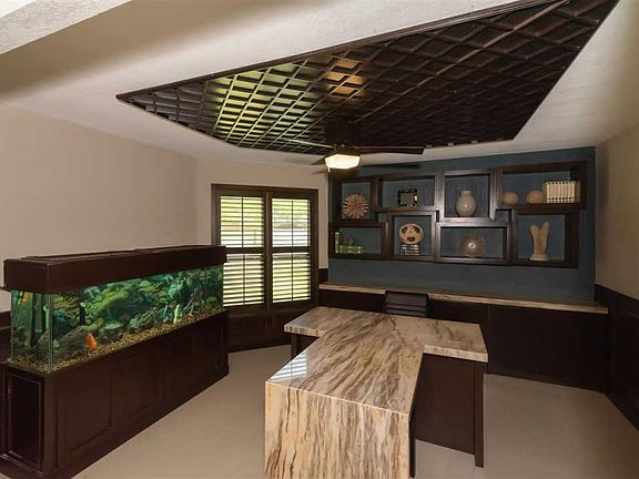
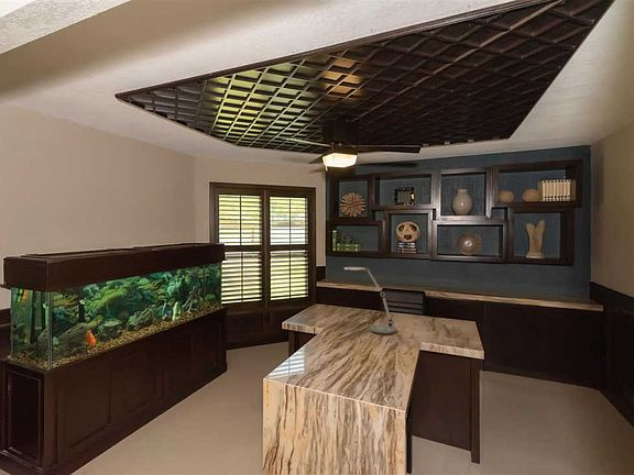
+ desk lamp (381, 296)
